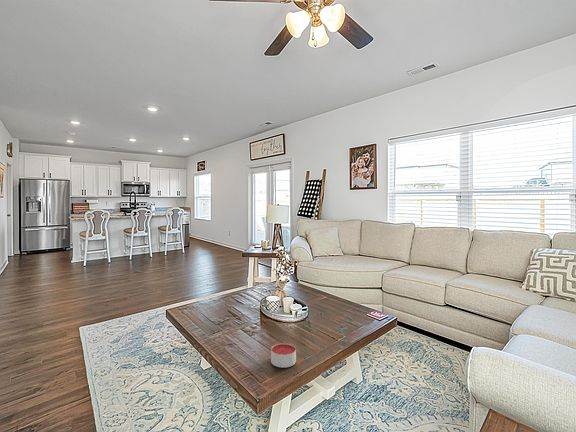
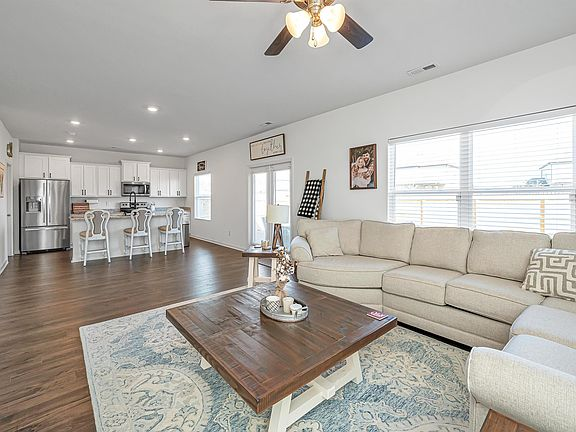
- candle (283, 354)
